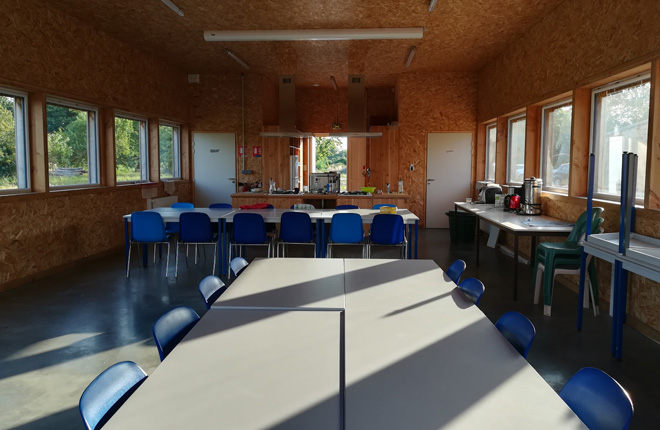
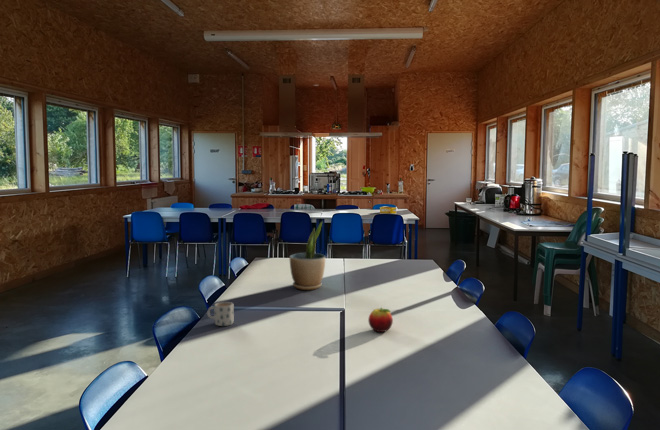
+ mug (220, 313)
+ potted plant (307, 254)
+ fruit (380, 319)
